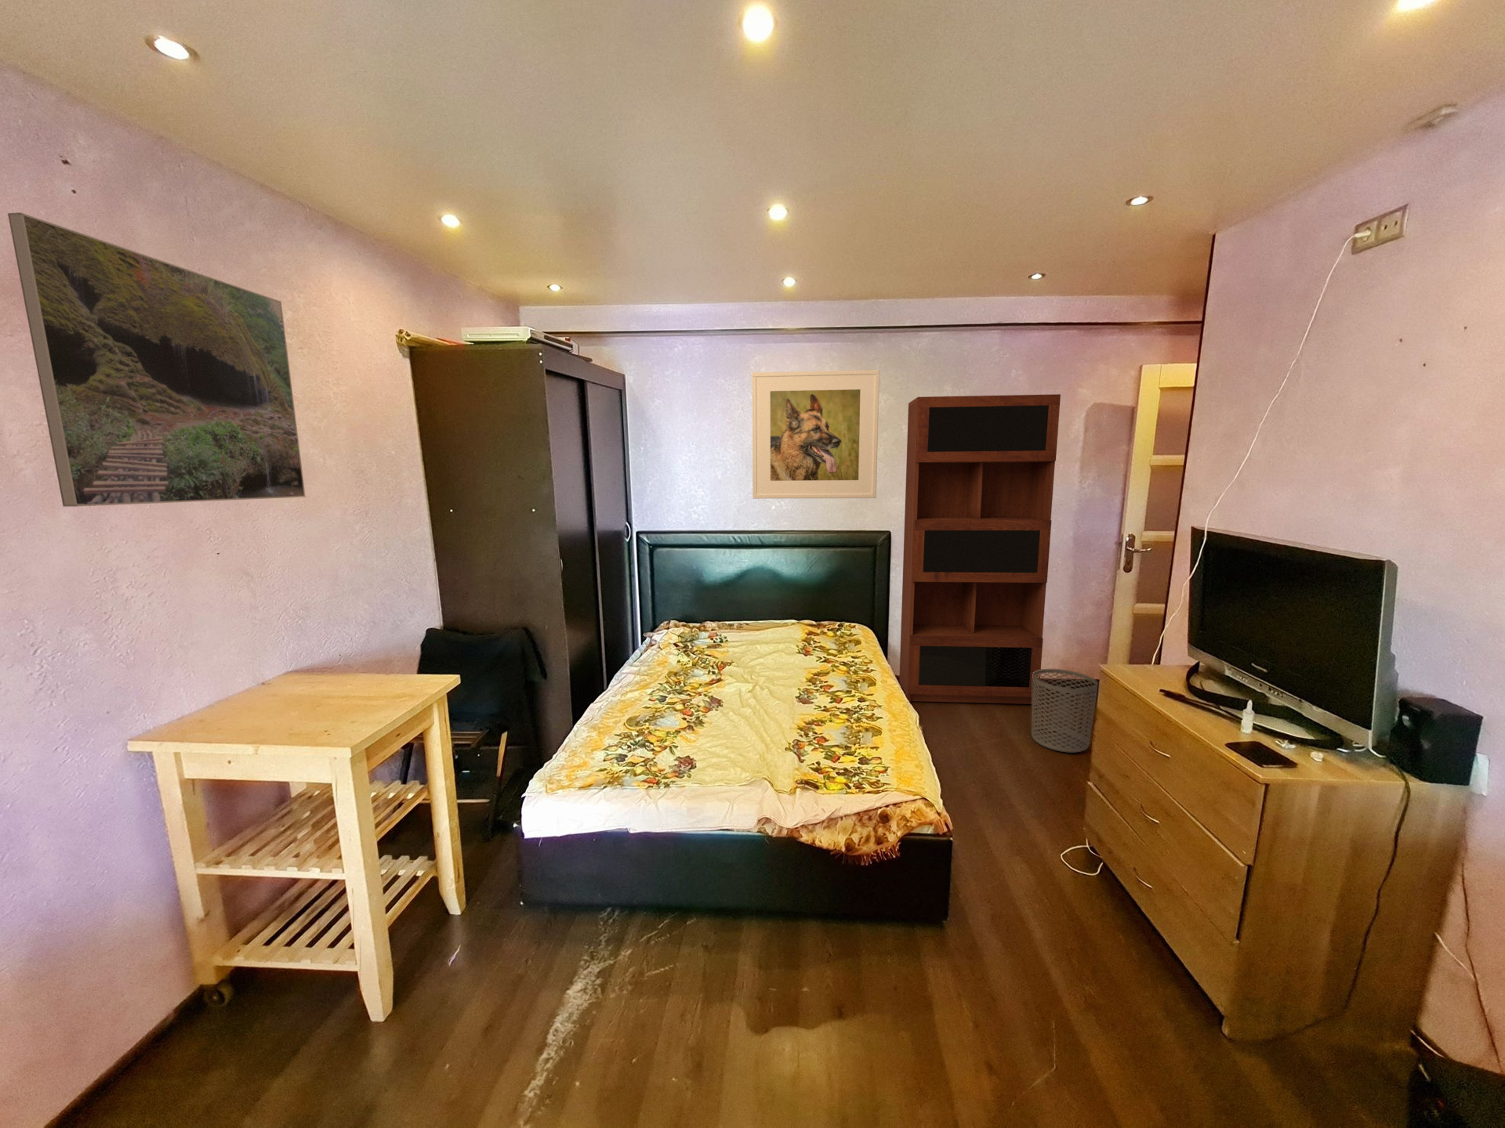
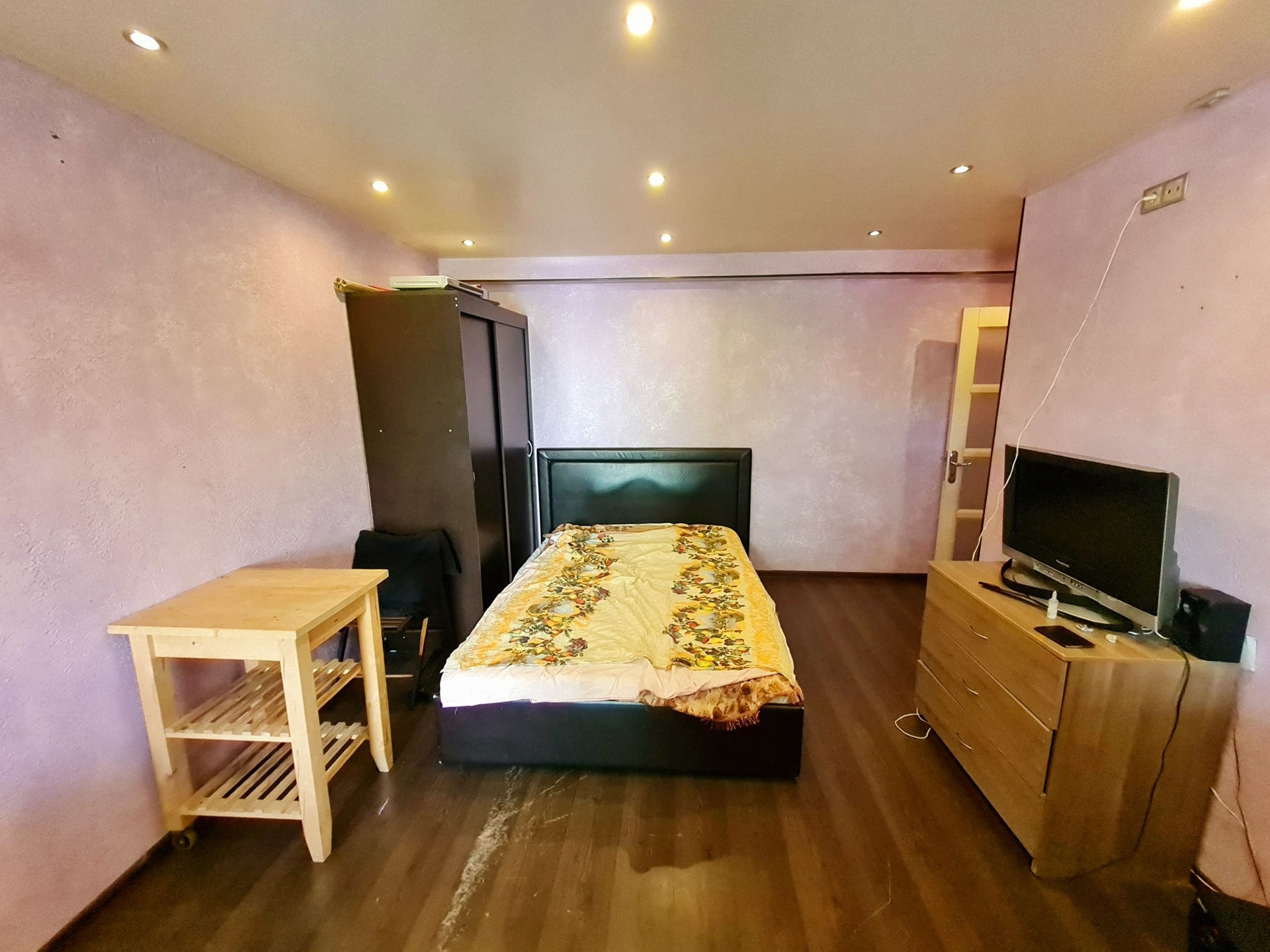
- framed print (814, 436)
- bookcase (973, 553)
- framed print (190, 387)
- waste bin (1062, 710)
